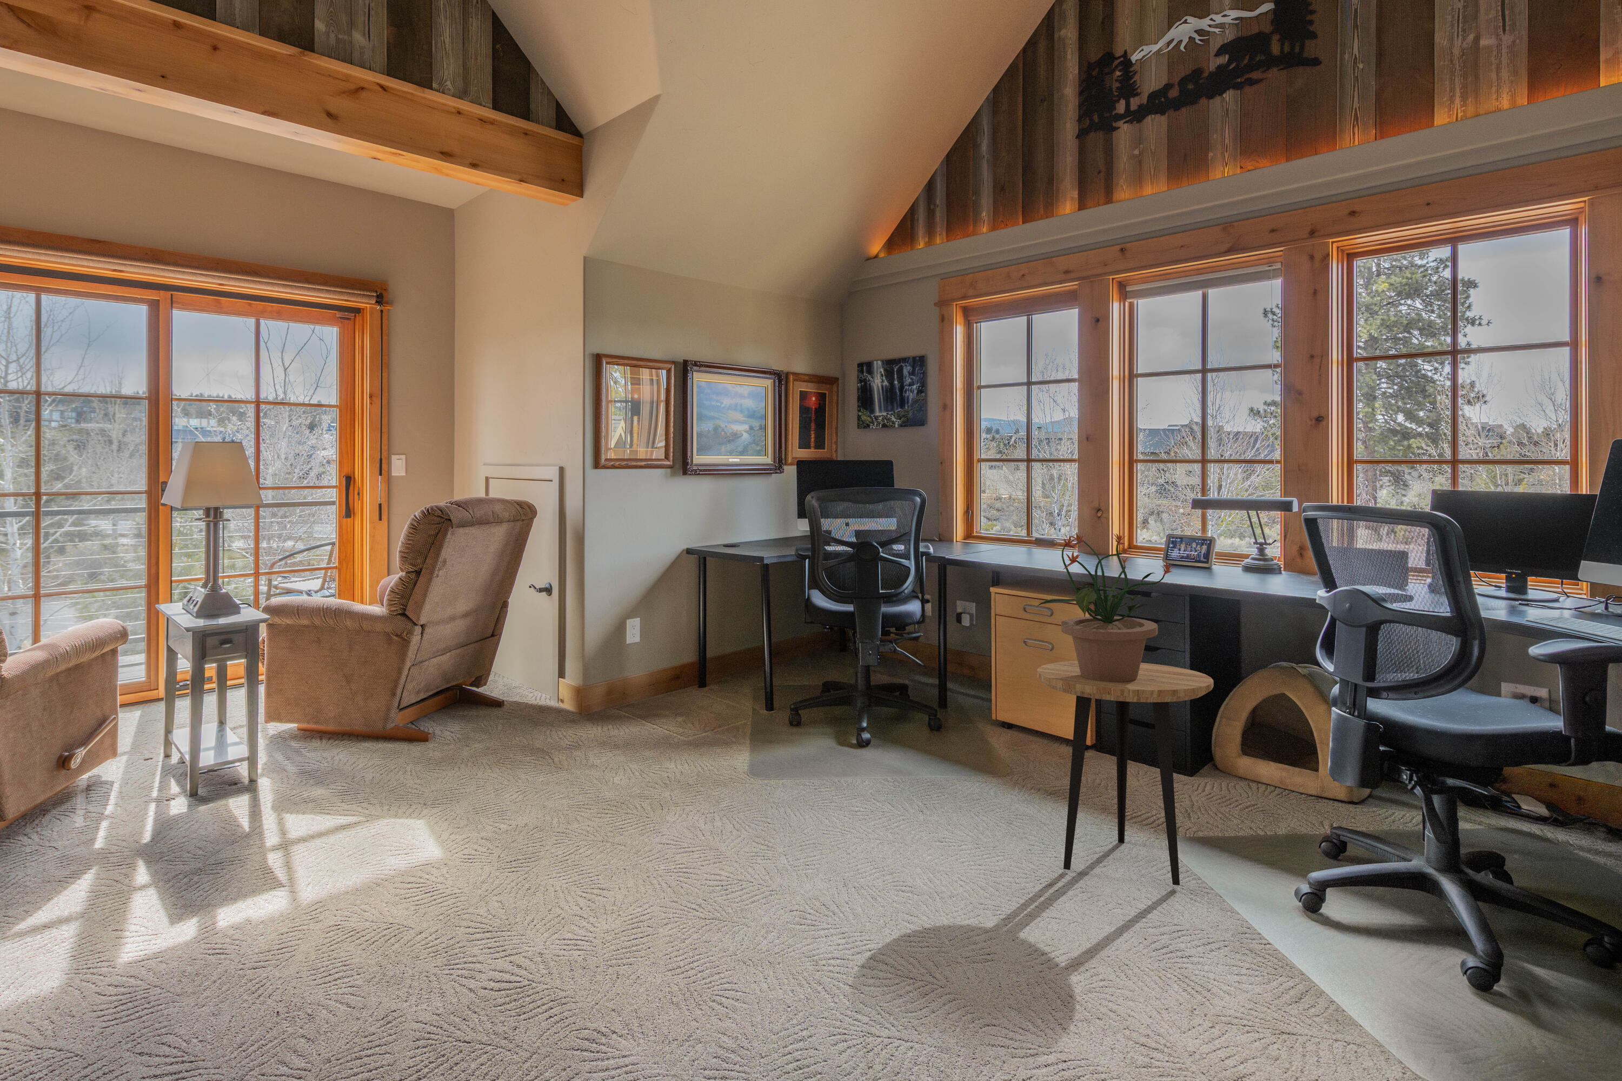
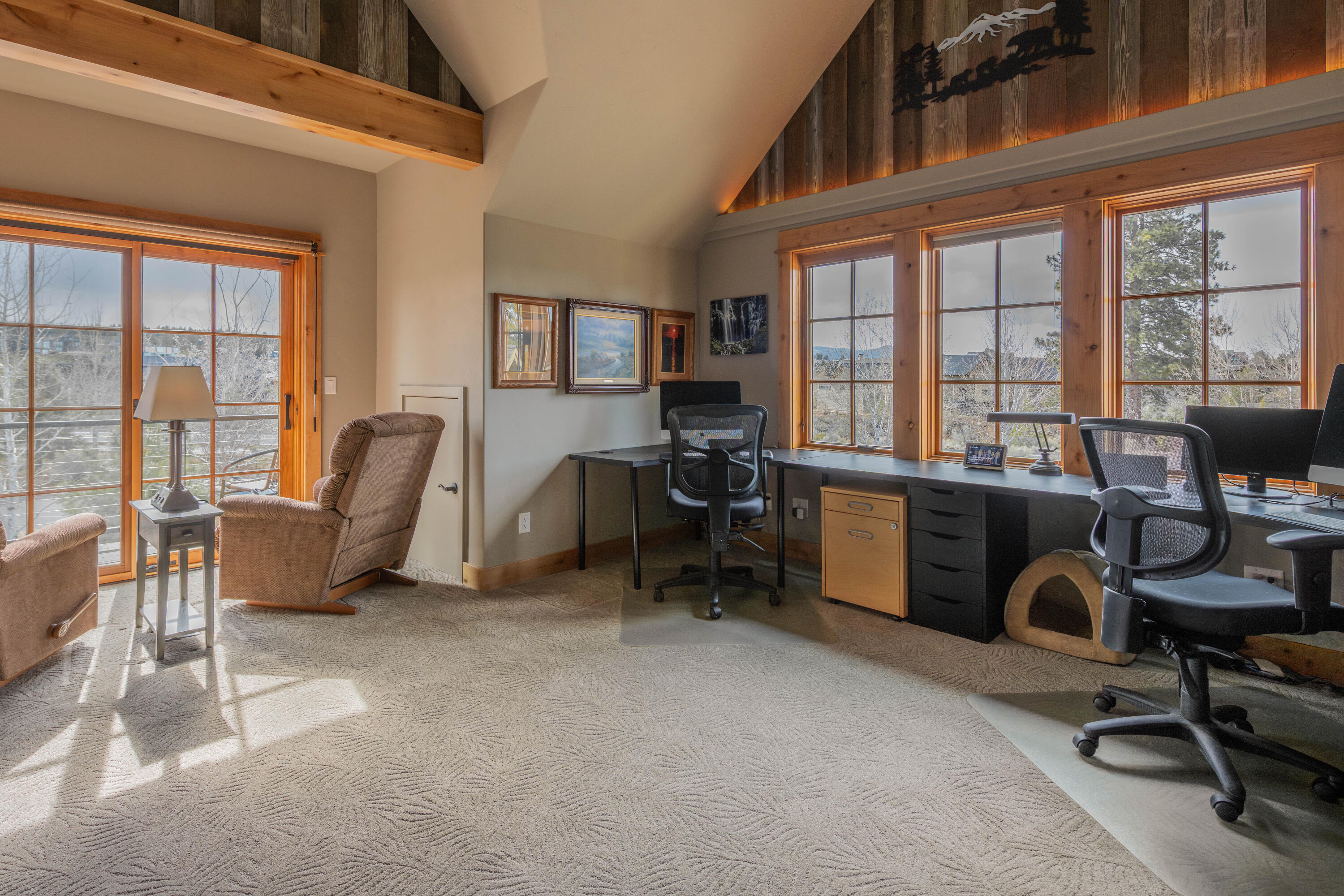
- side table (1121, 770)
- potted plant (1102, 603)
